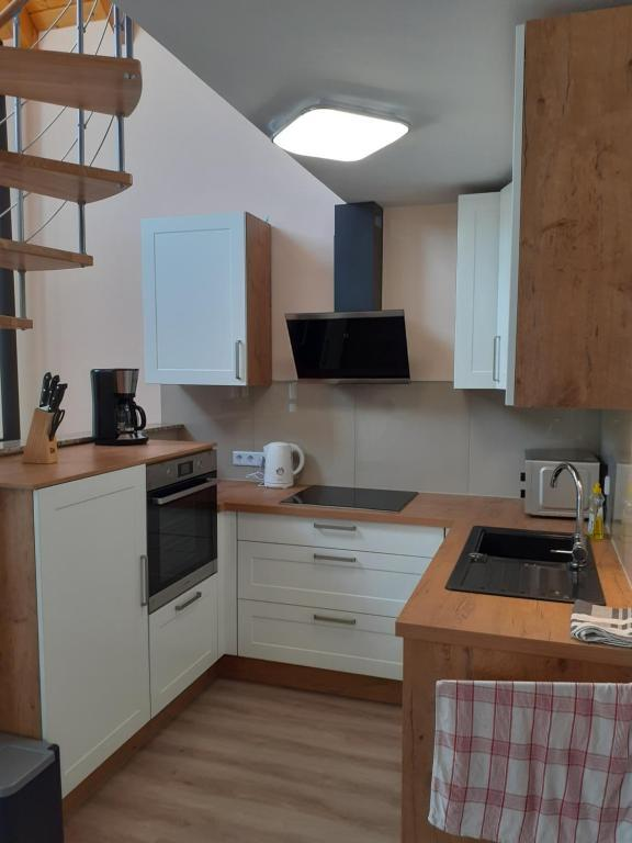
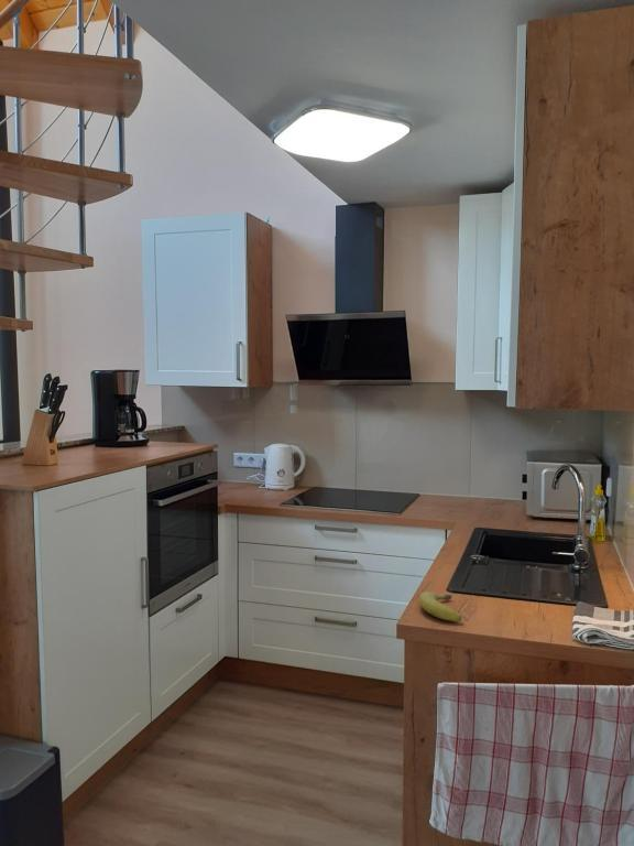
+ fruit (438, 603)
